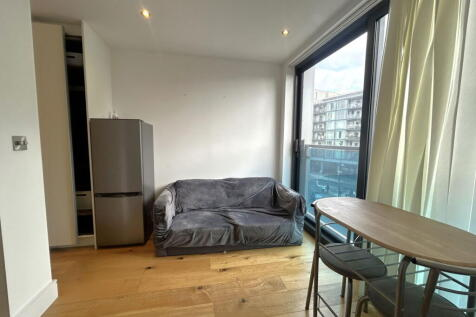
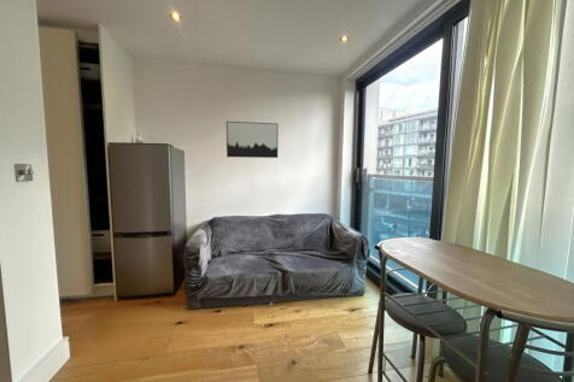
+ wall art (252, 140)
